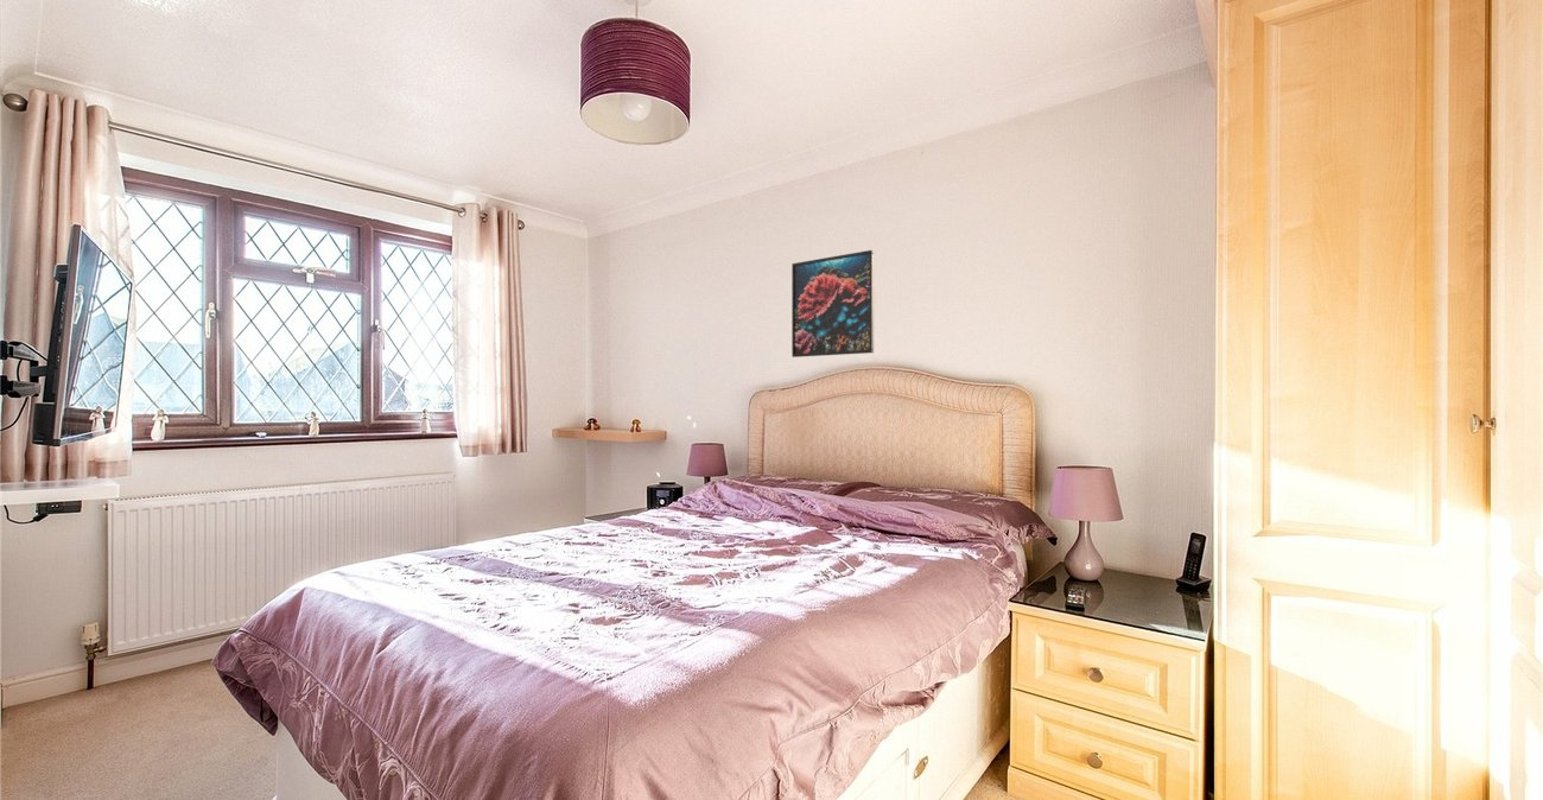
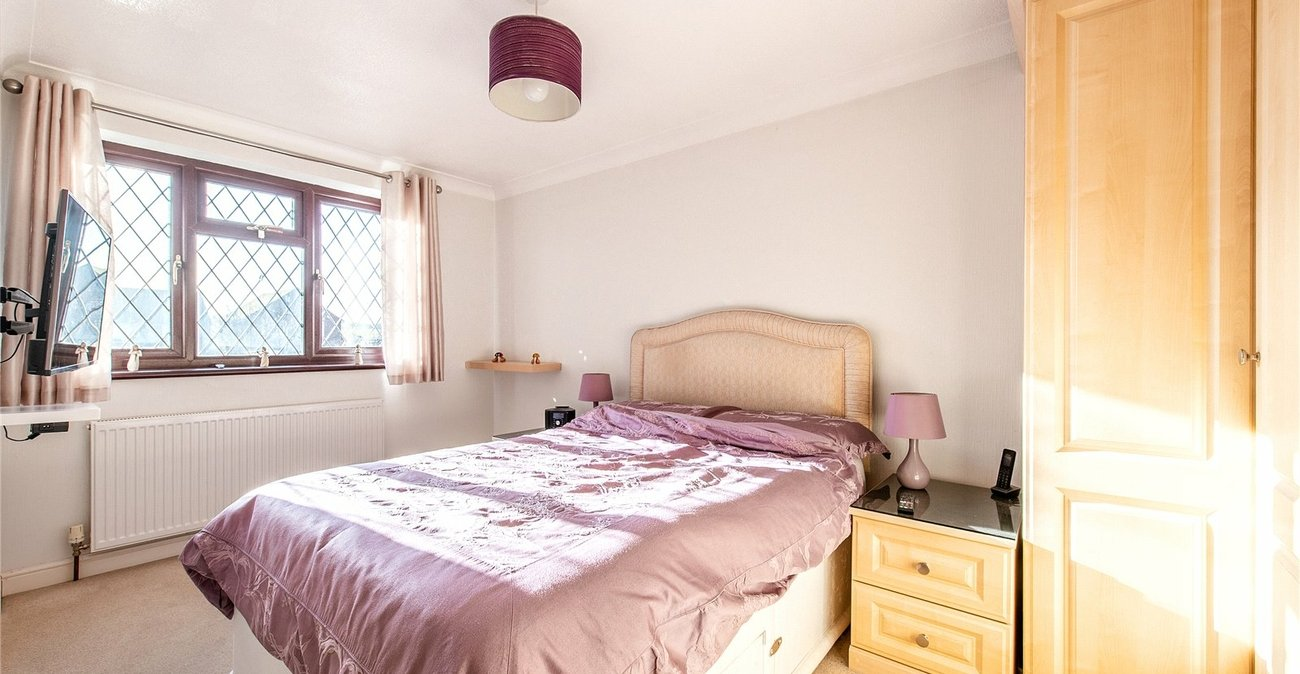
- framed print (831, 305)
